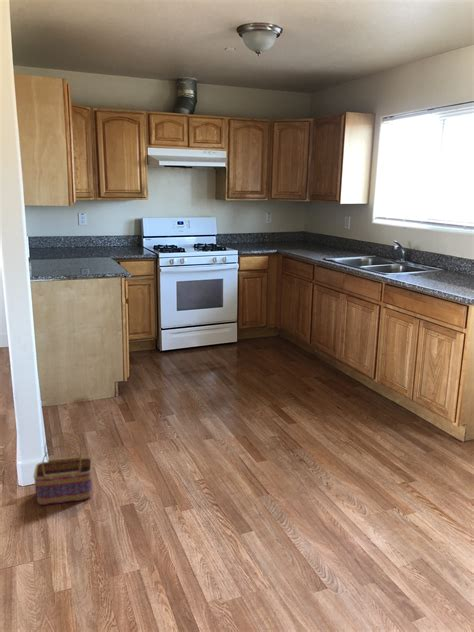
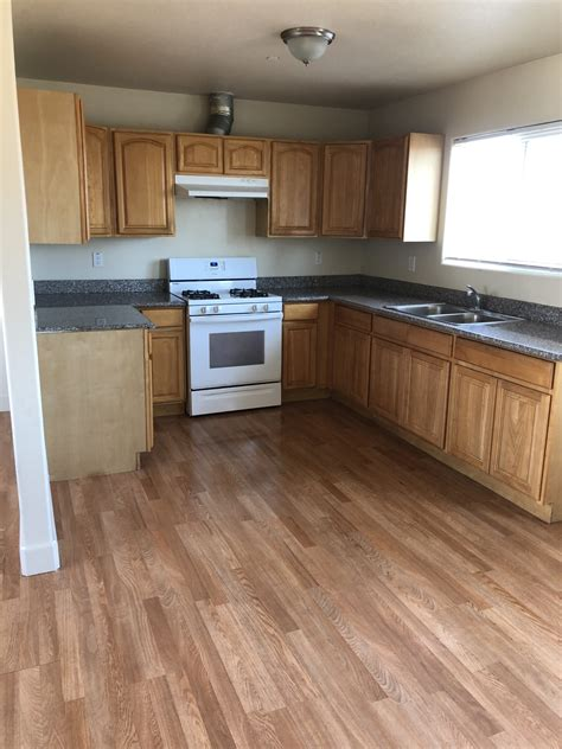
- basket (63, 467)
